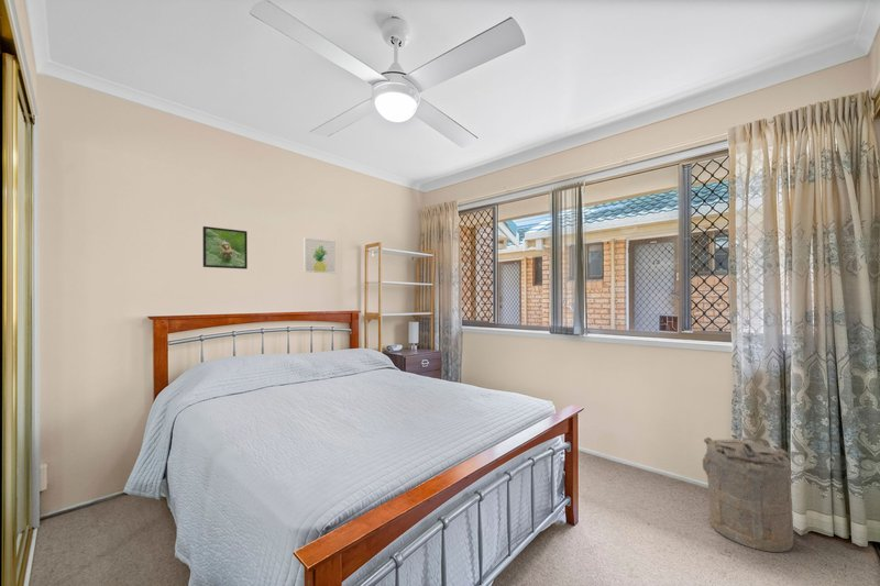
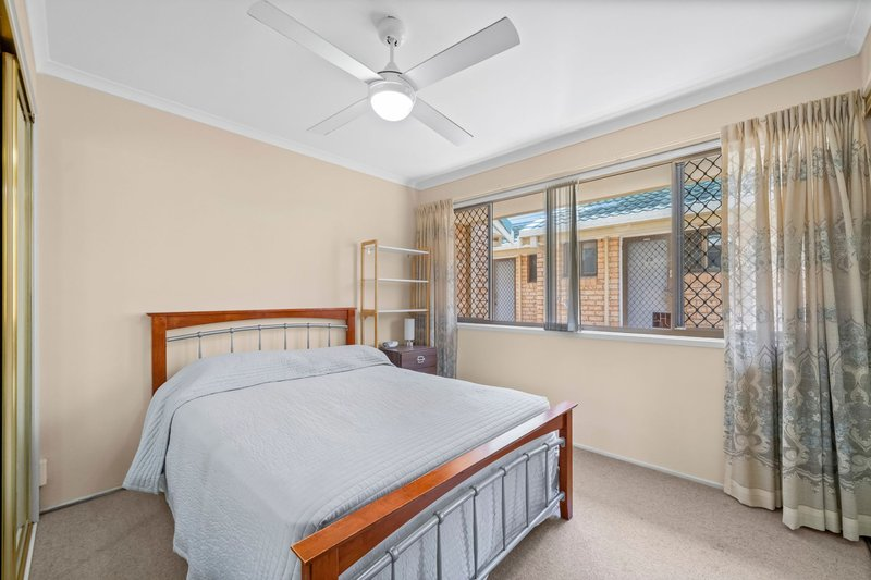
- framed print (226, 248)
- wall art (319, 256)
- laundry hamper (744, 485)
